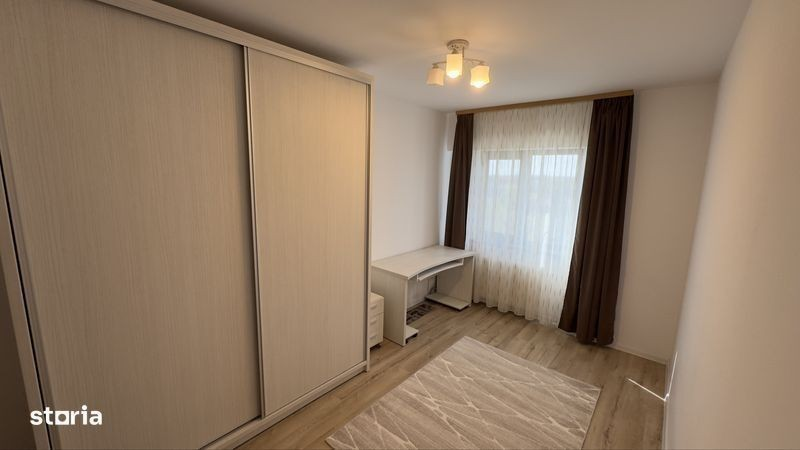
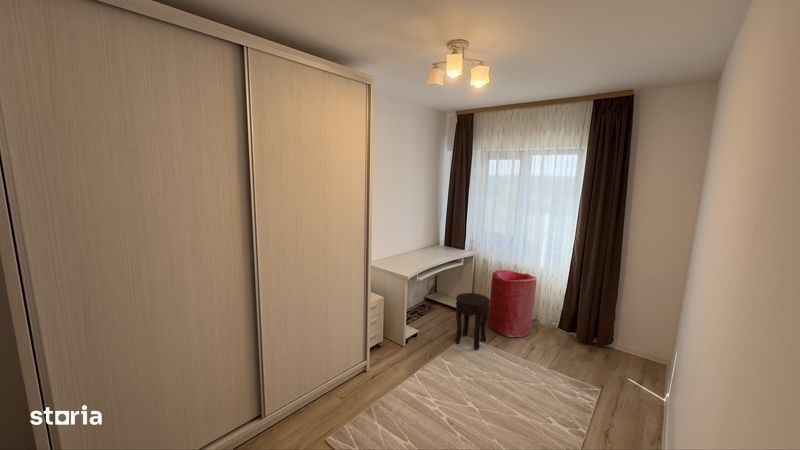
+ laundry hamper (511, 300)
+ side table (468, 320)
